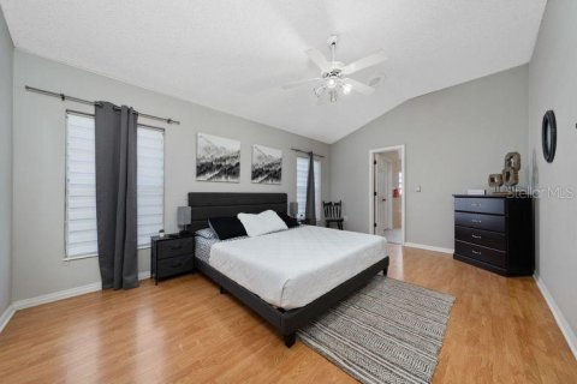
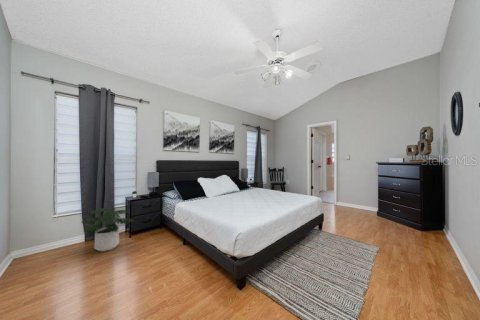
+ potted plant (108, 229)
